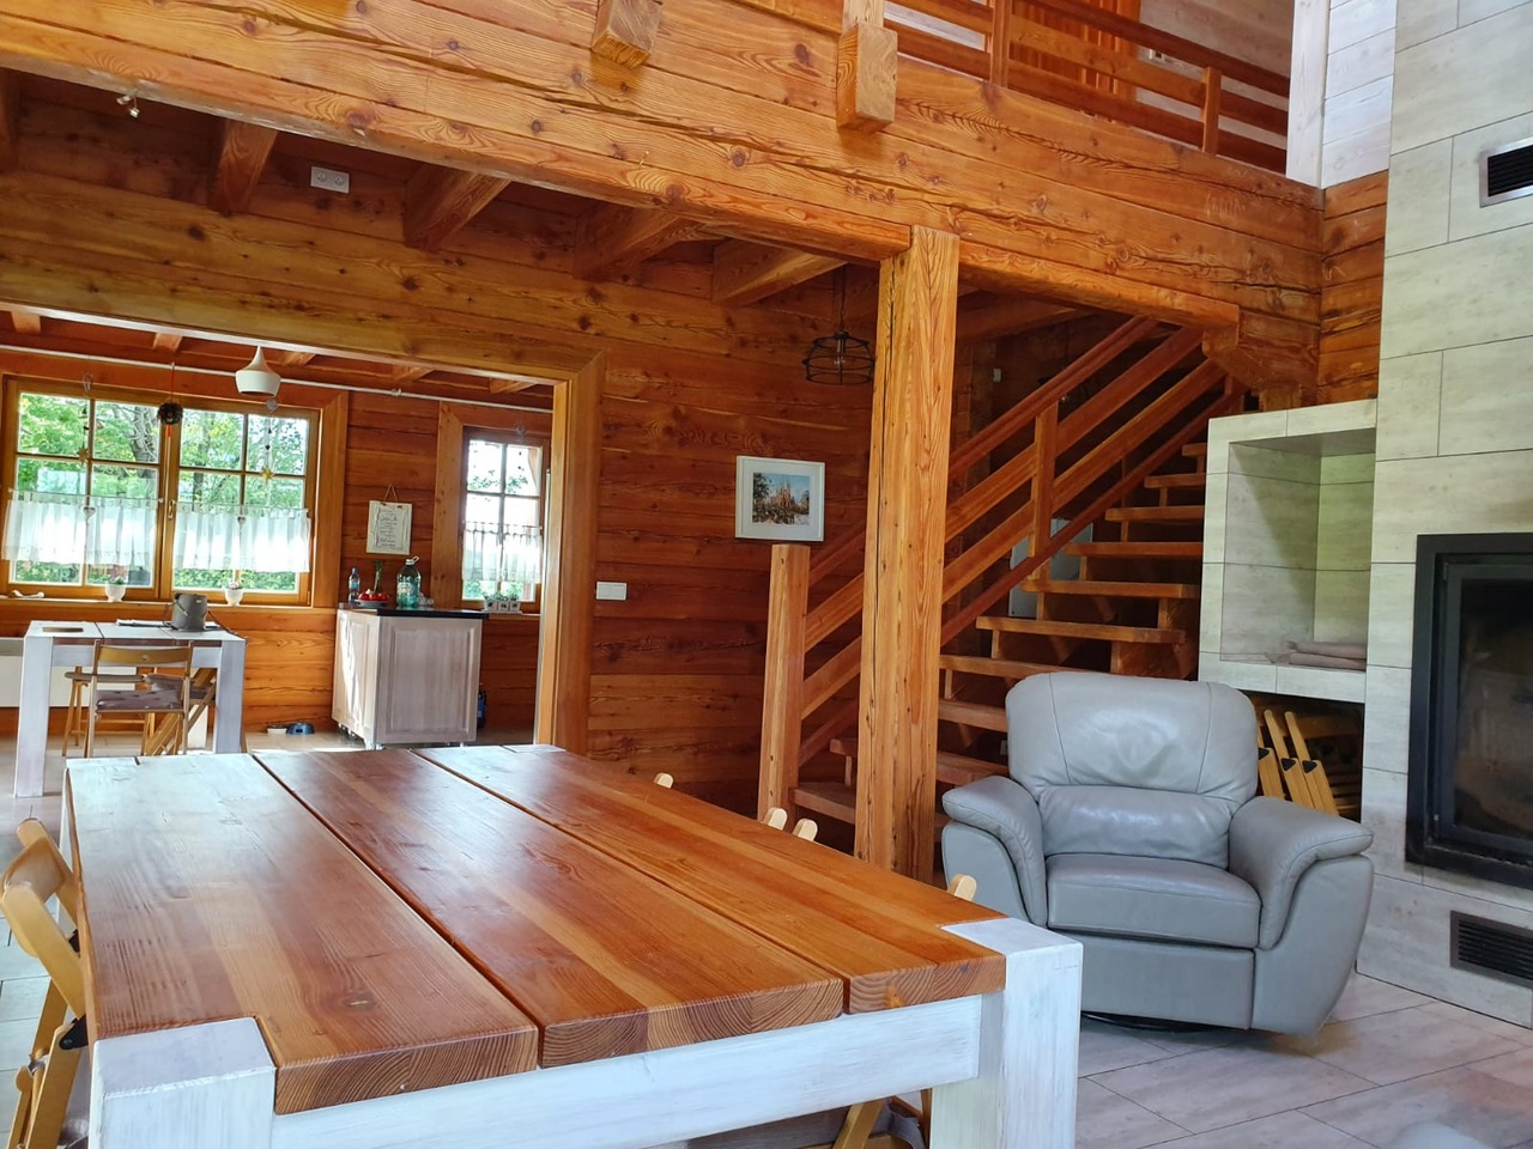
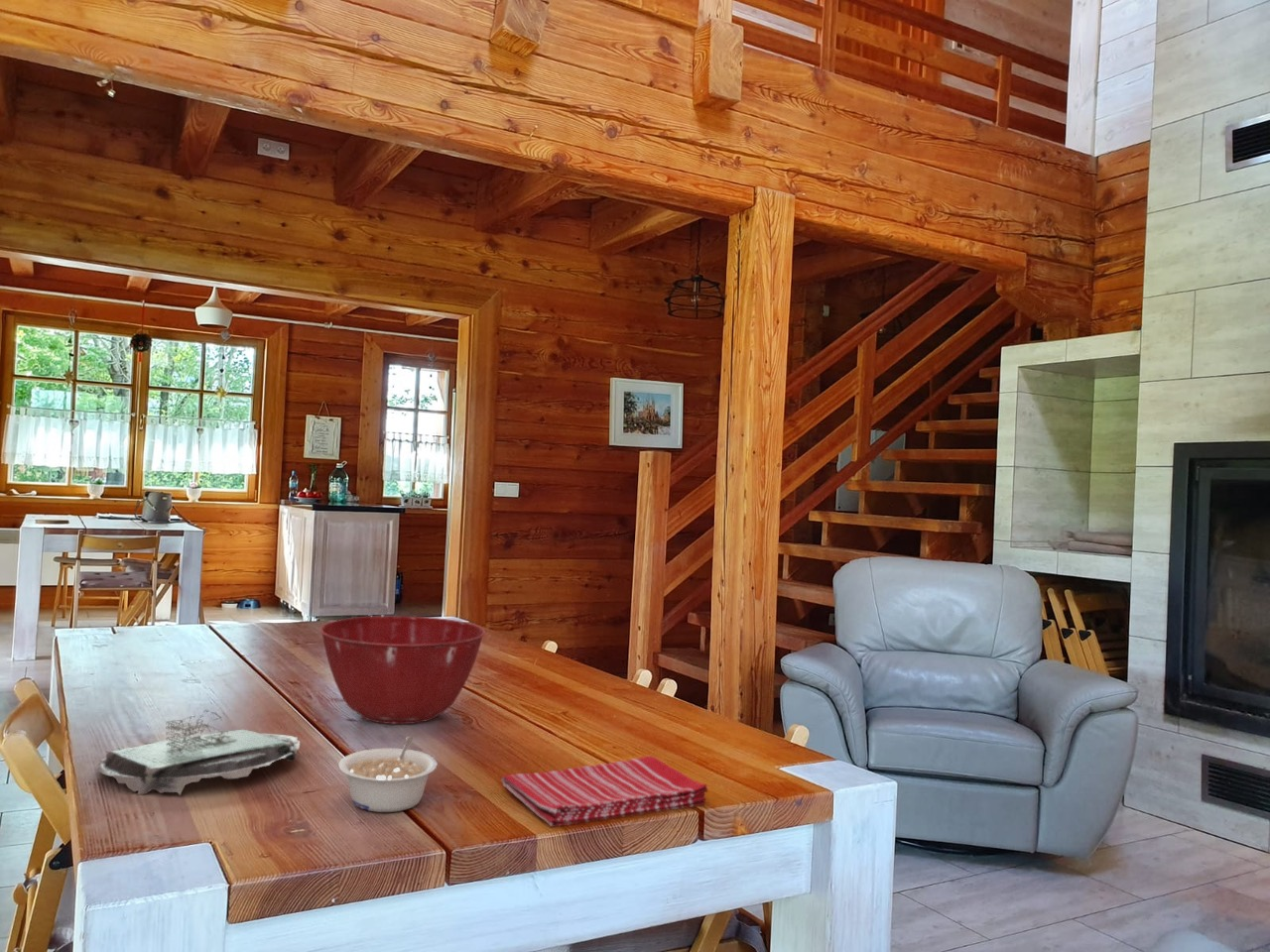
+ dish towel (605, 786)
+ plate (203, 738)
+ legume (386, 776)
+ mixing bowl (402, 670)
